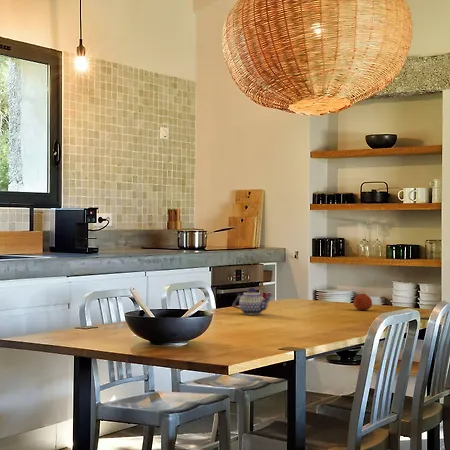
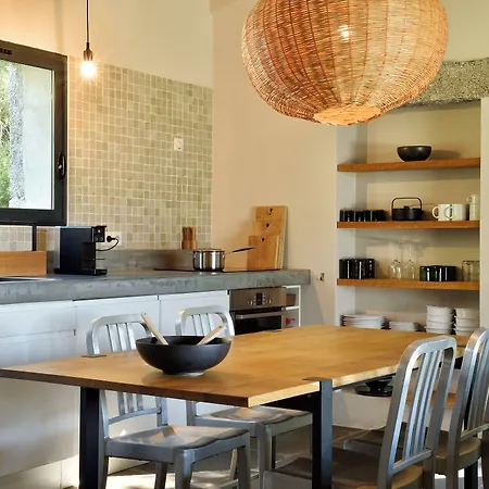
- fruit (362, 302)
- teapot (252, 300)
